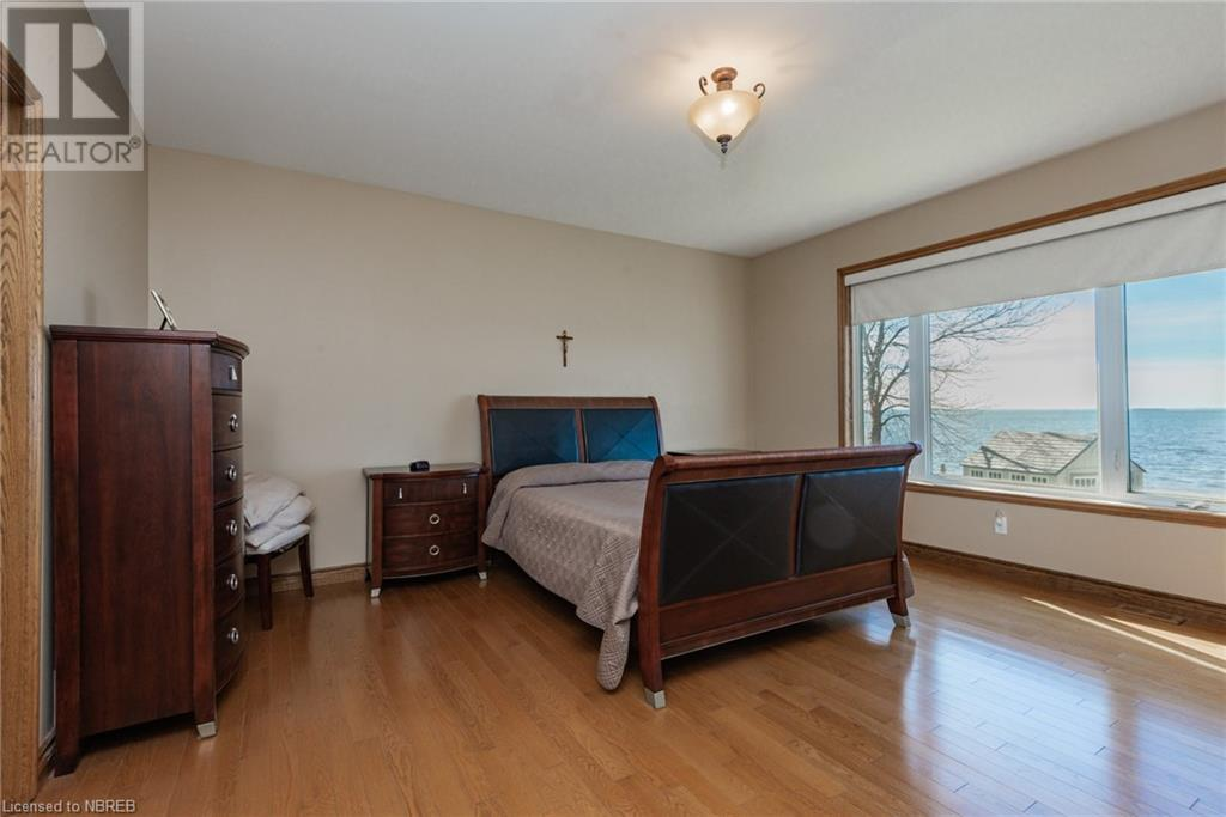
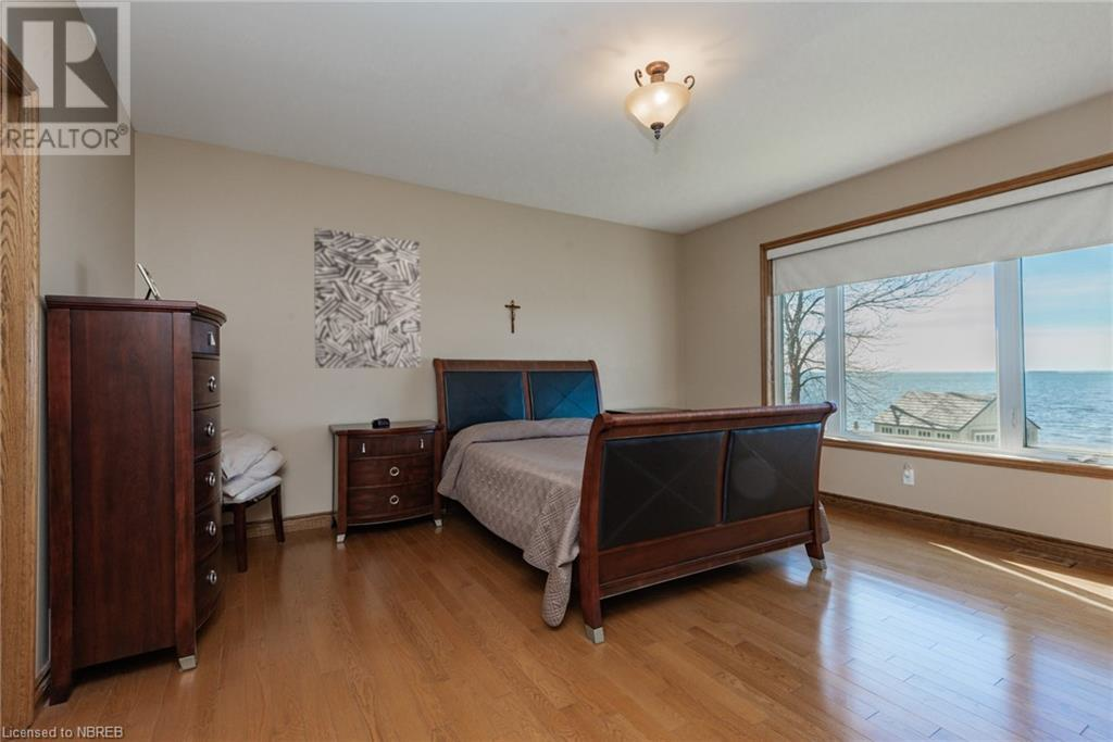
+ wall art (370, 301)
